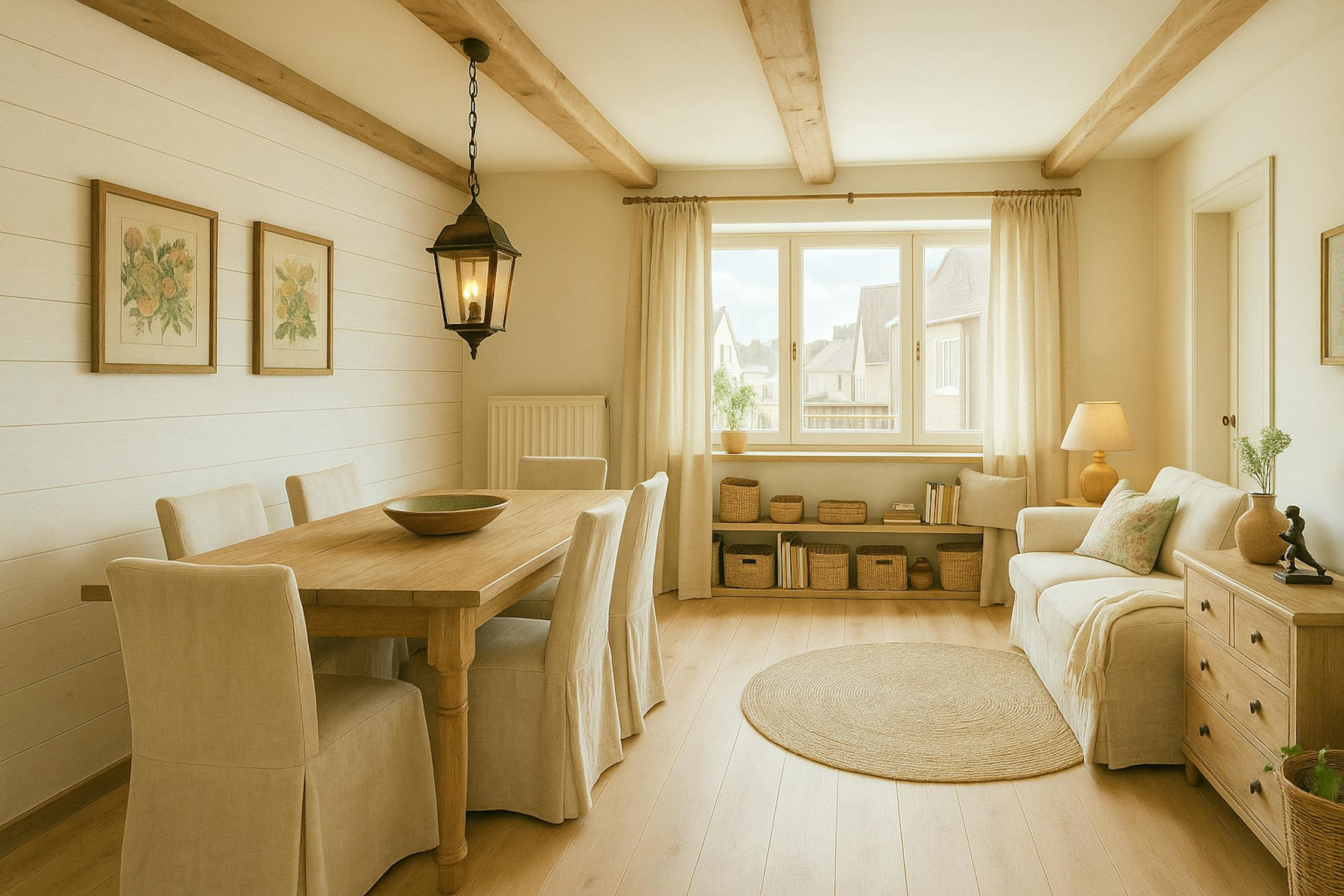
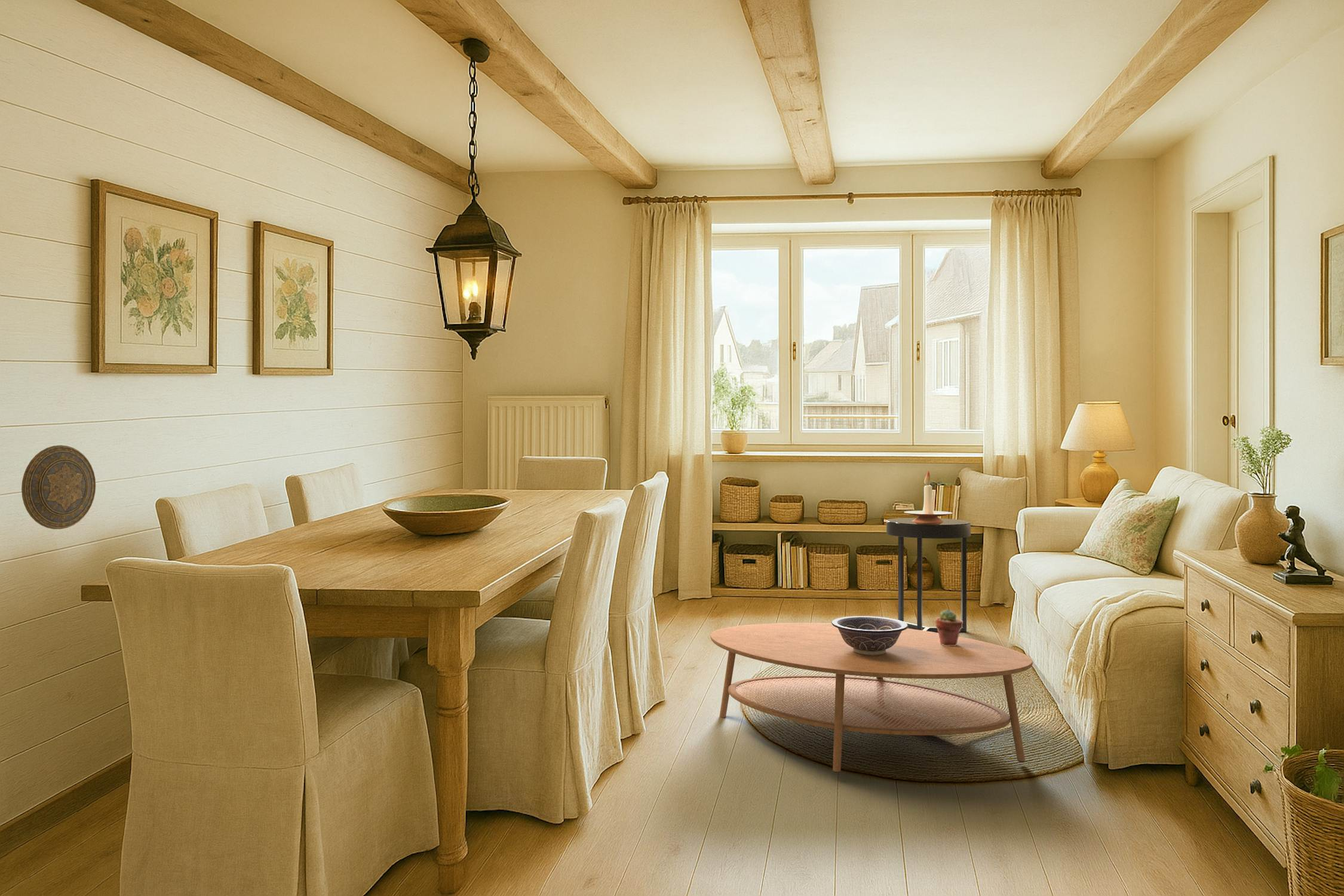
+ decorative plate (63, 487)
+ candle holder (928, 495)
+ side table (922, 576)
+ decorative bowl (869, 637)
+ potted succulent (949, 626)
+ coffee table (861, 692)
